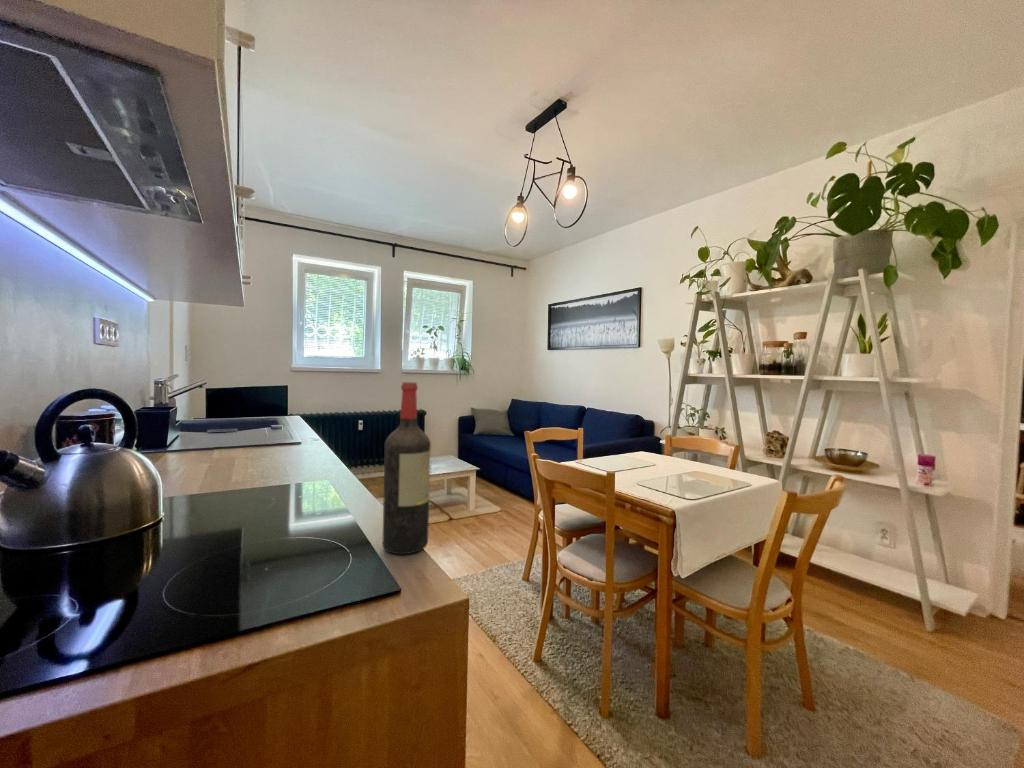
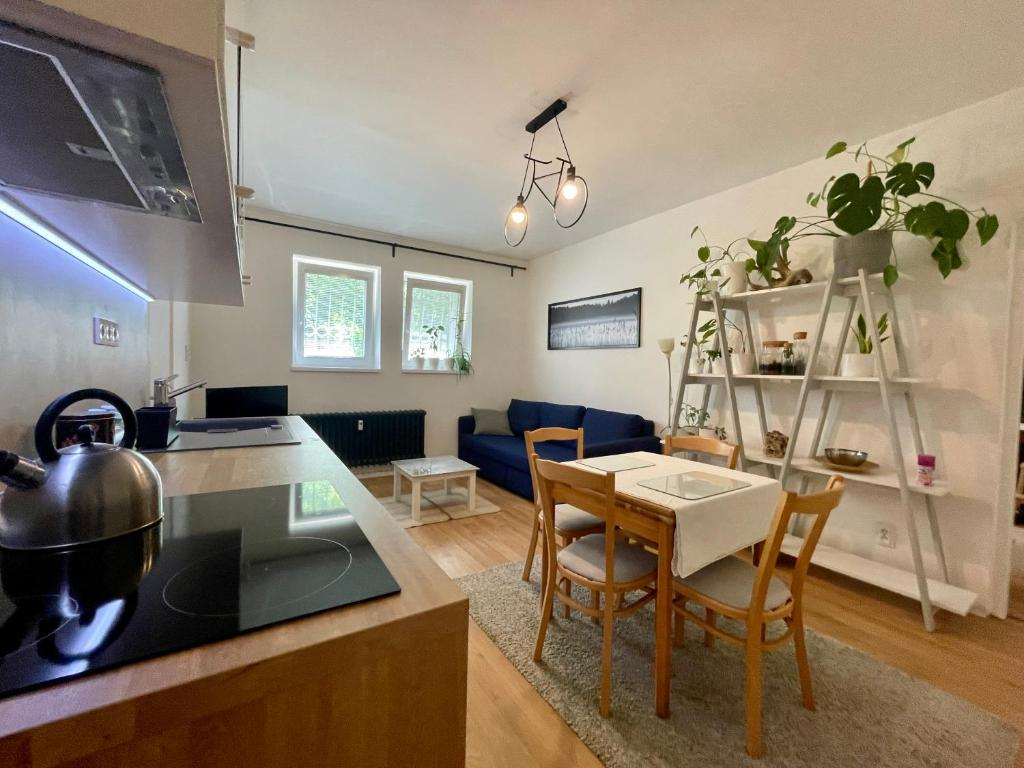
- wine bottle (407, 464)
